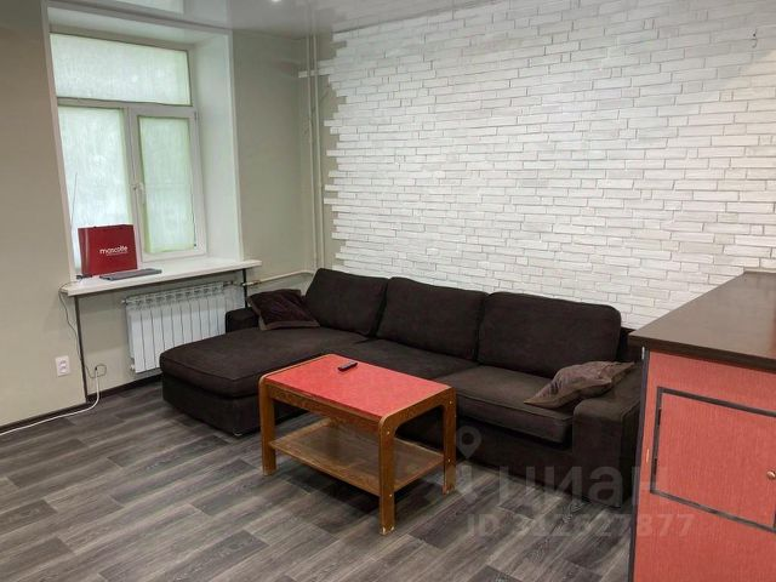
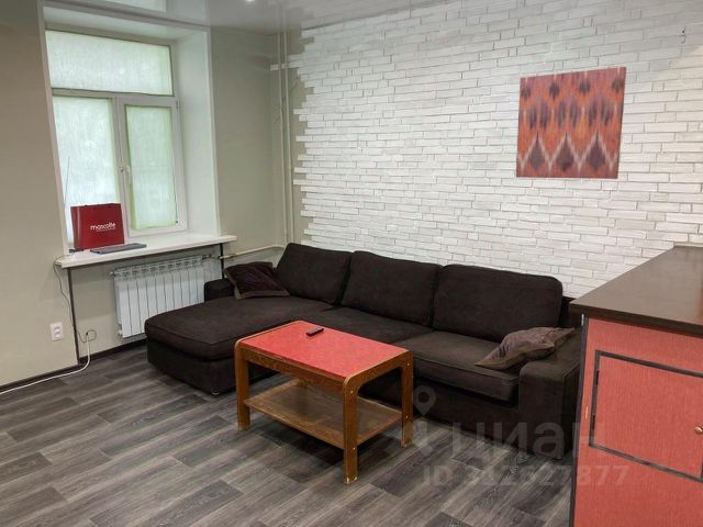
+ wall art (567, 126)
